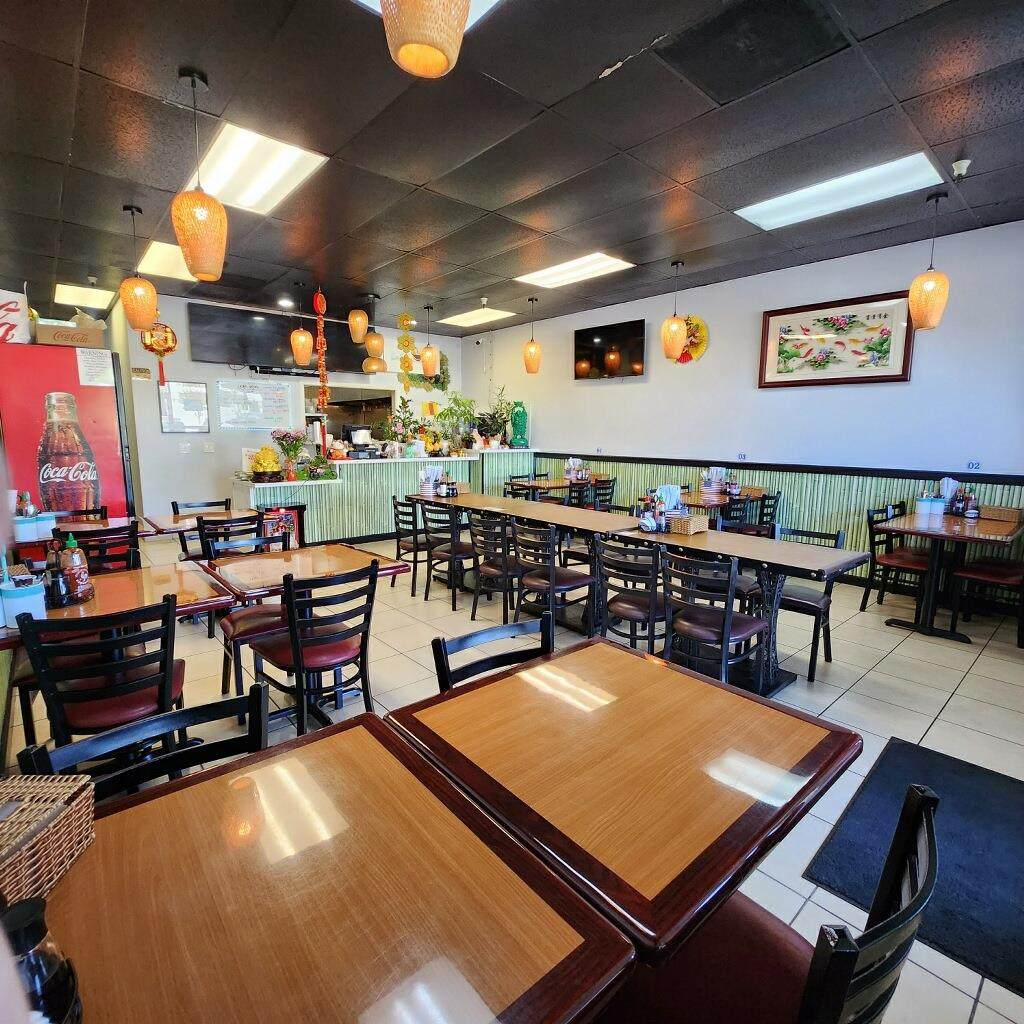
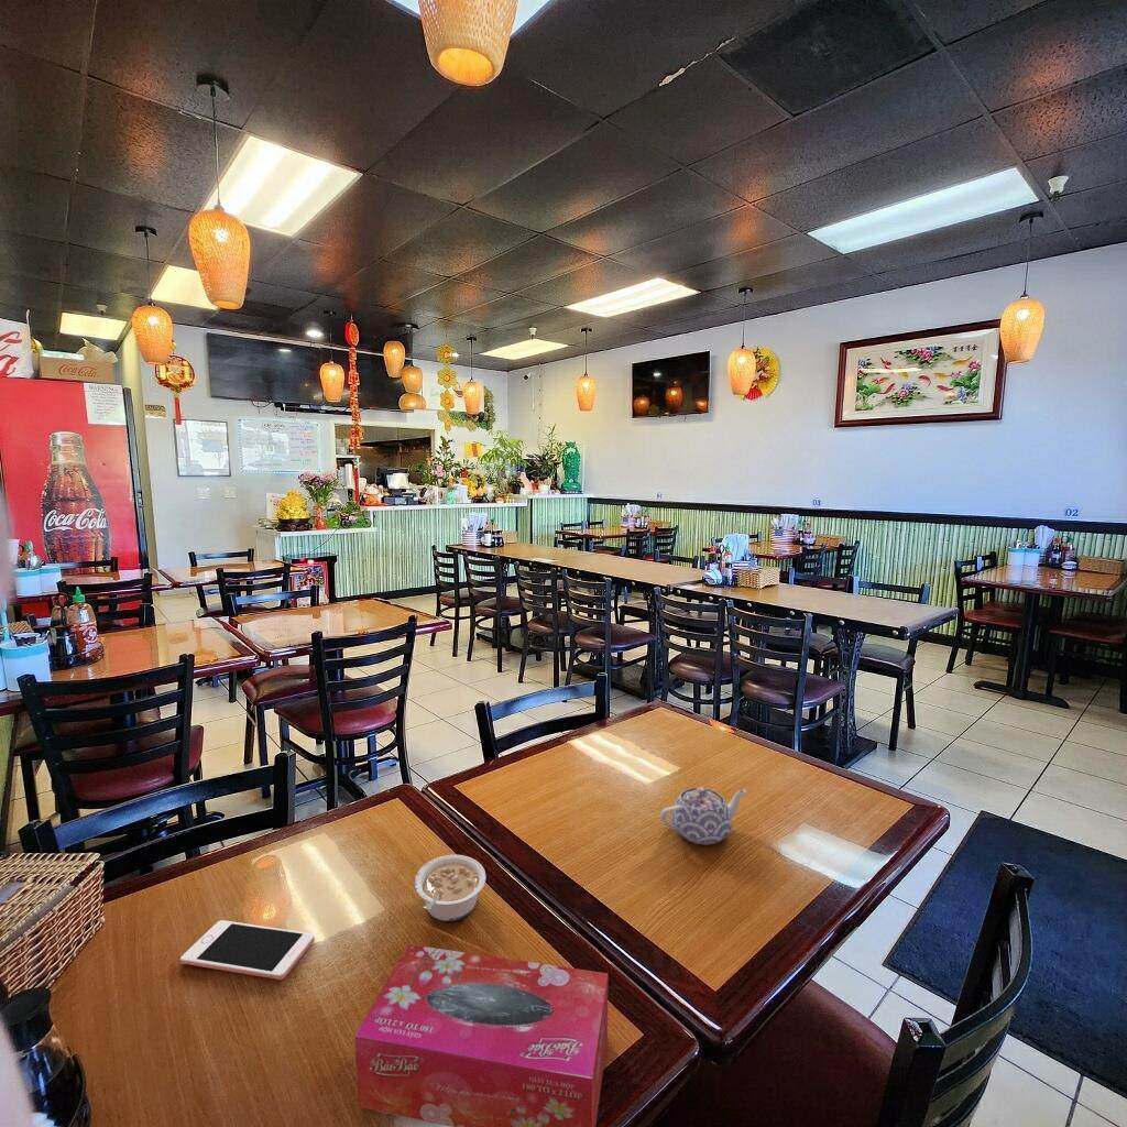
+ teapot (704, 810)
+ tissue box (489, 1037)
+ legume (451, 889)
+ cell phone (249, 948)
